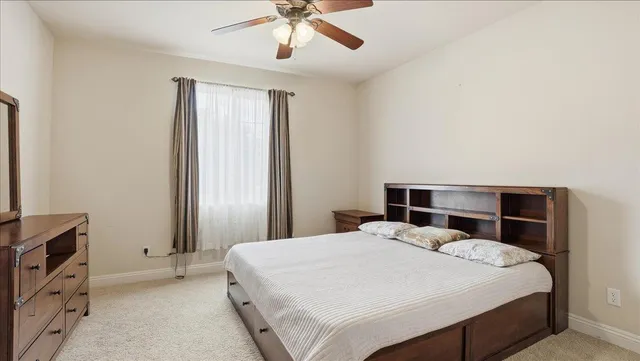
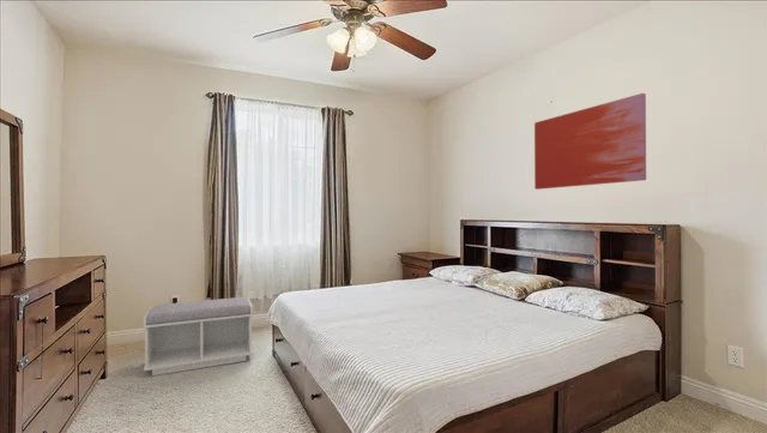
+ wall art (582, 148)
+ bench (201, 332)
